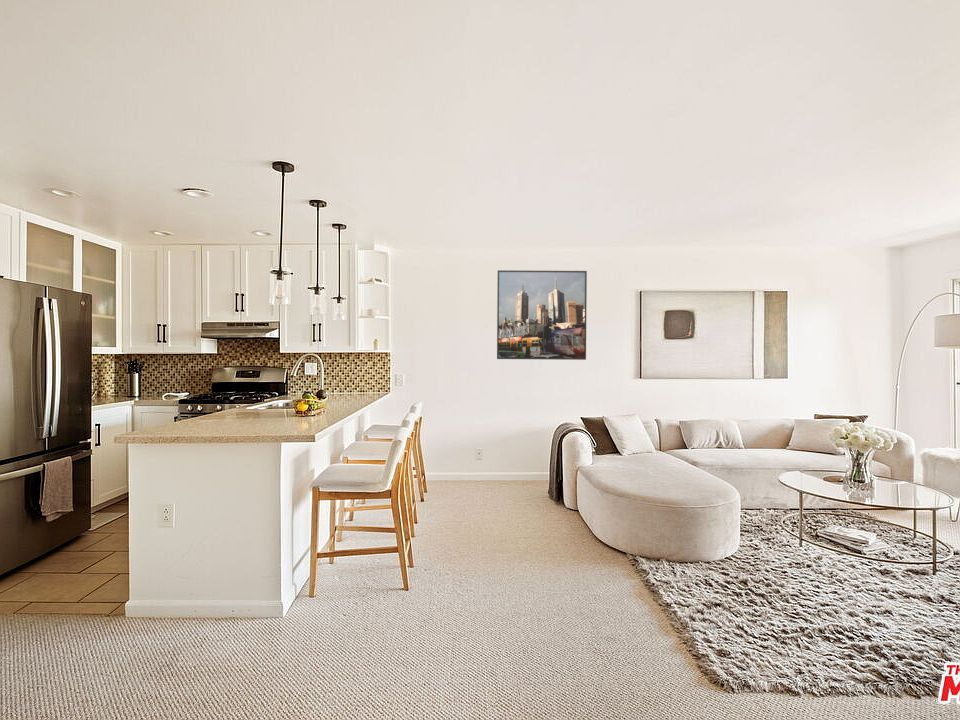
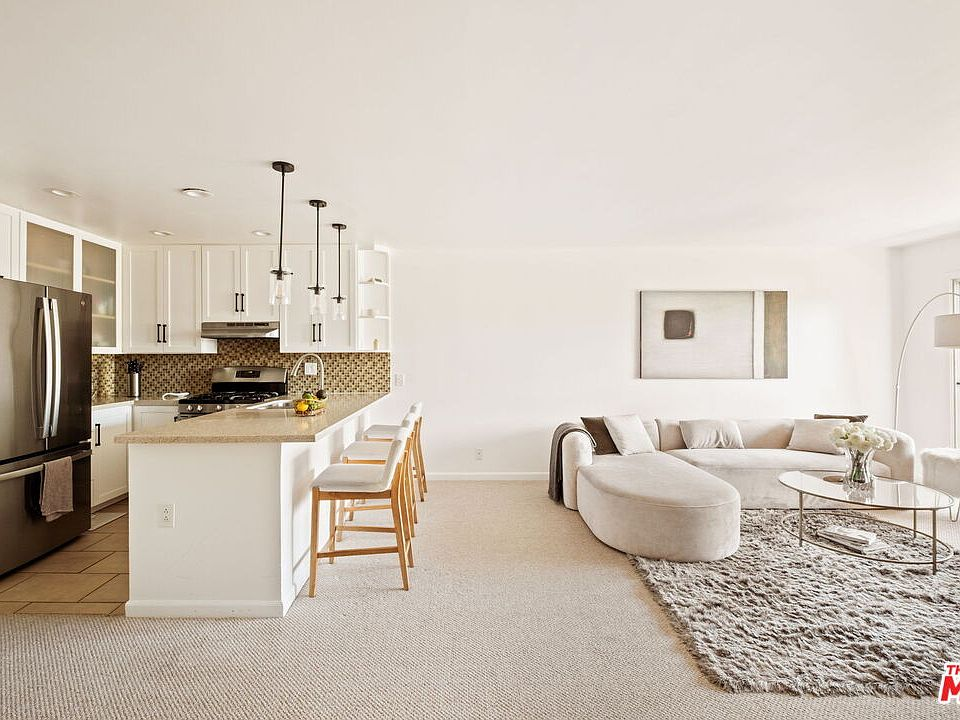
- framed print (541, 315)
